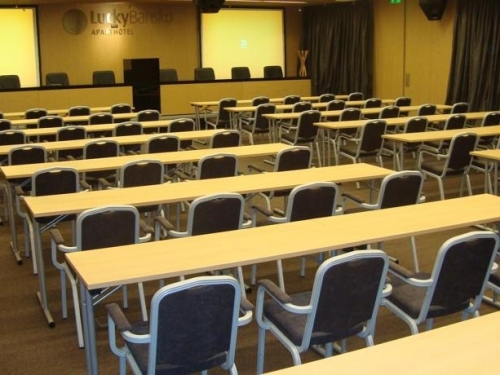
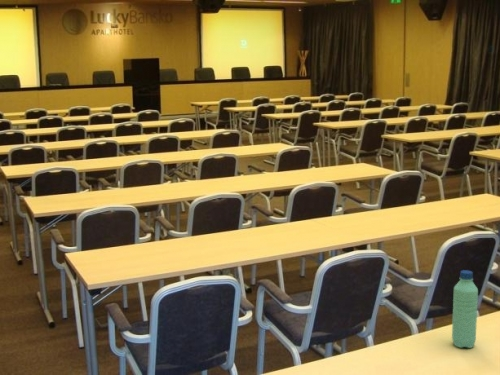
+ water bottle (465, 308)
